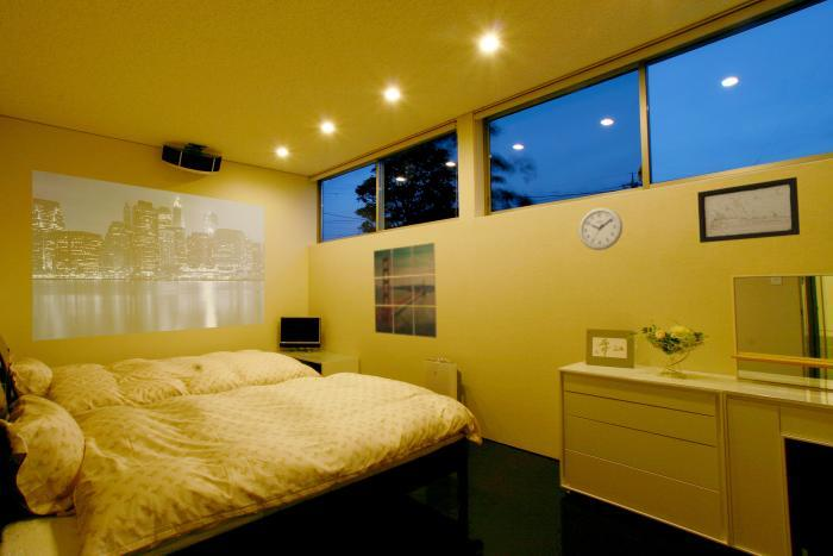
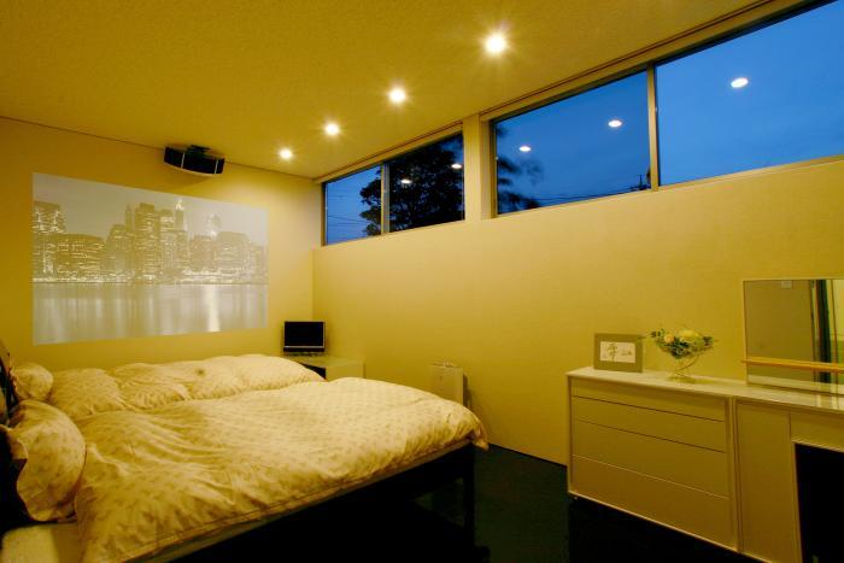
- wall clock (599, 229)
- wall art (402, 291)
- wall art (745, 212)
